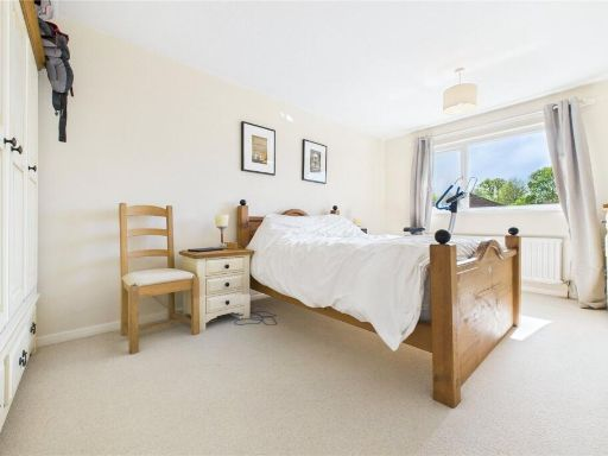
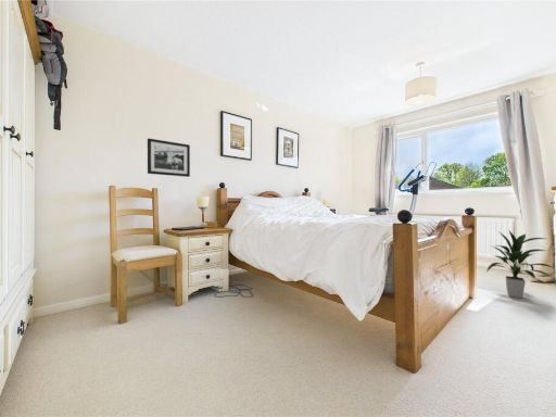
+ picture frame (169, 159)
+ indoor plant (516, 262)
